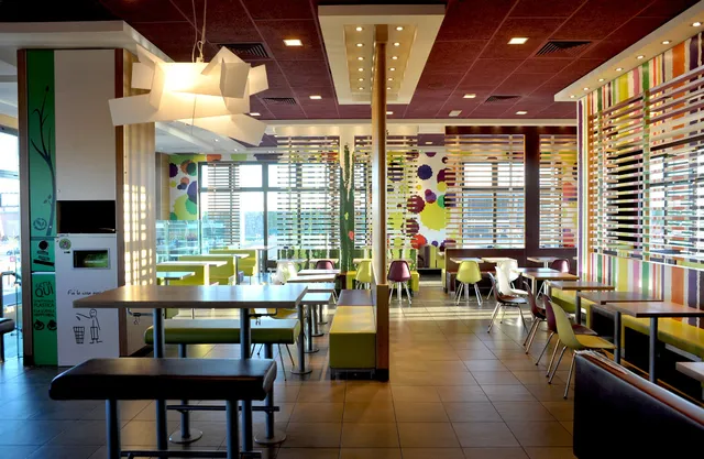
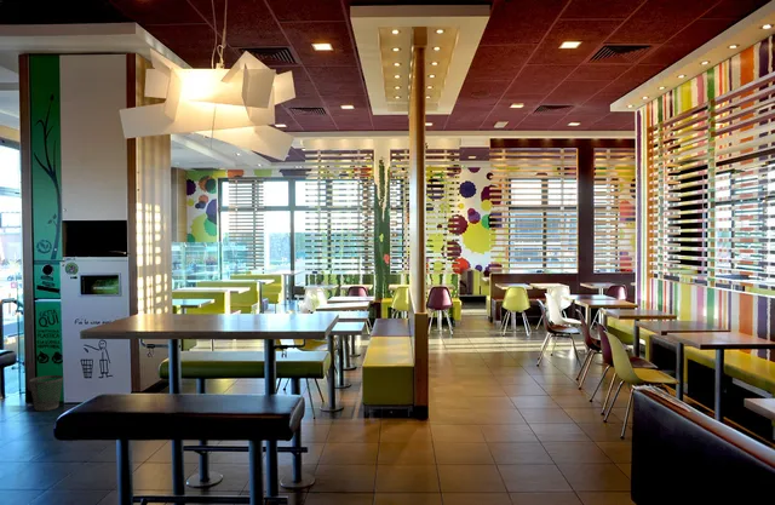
+ wastebasket (46, 392)
